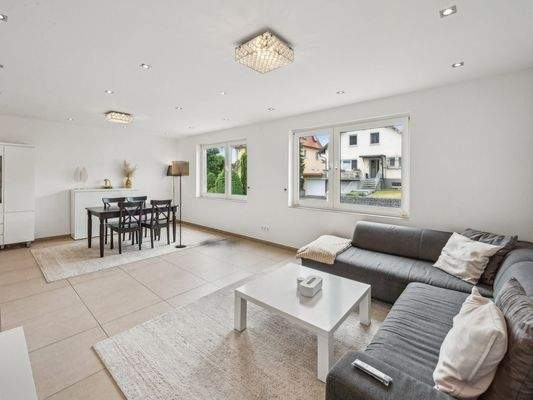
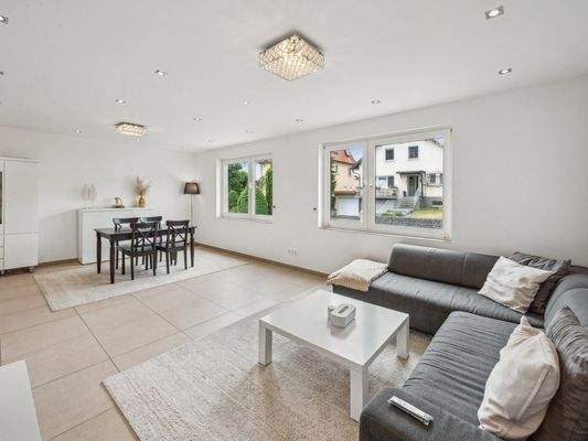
- floor lamp (180, 204)
